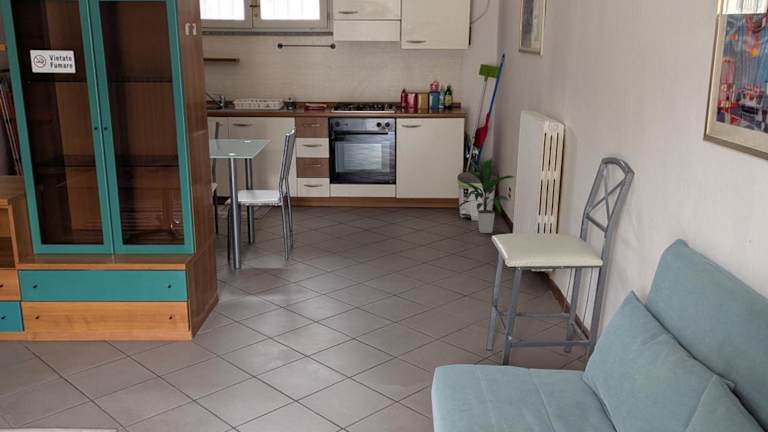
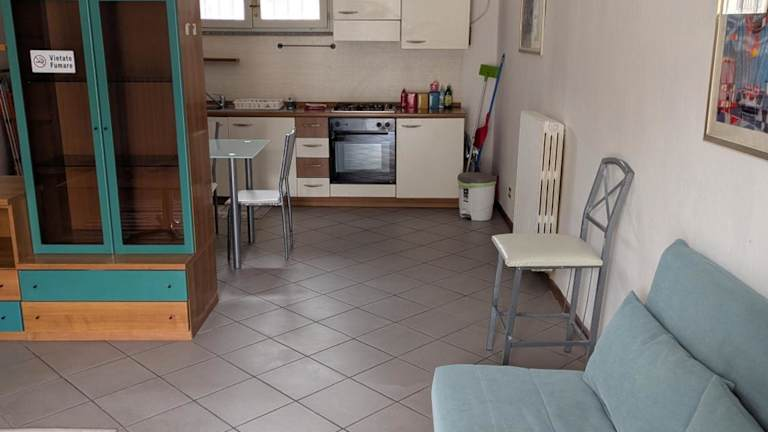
- indoor plant (483, 194)
